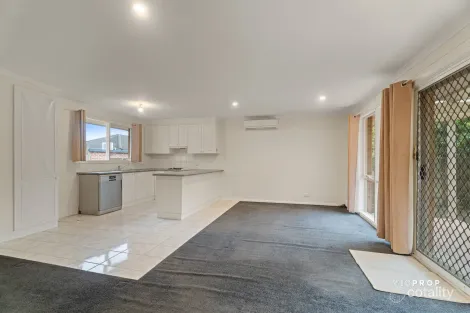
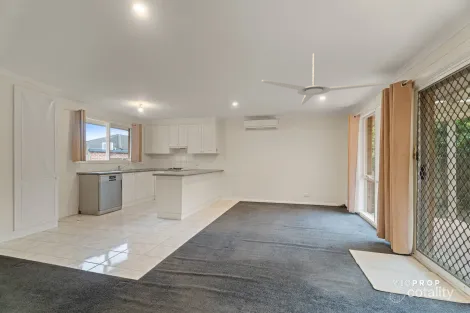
+ ceiling fan (314, 73)
